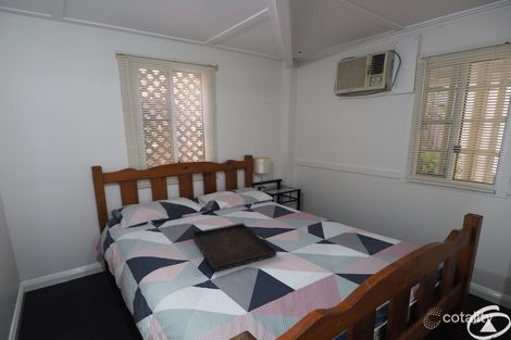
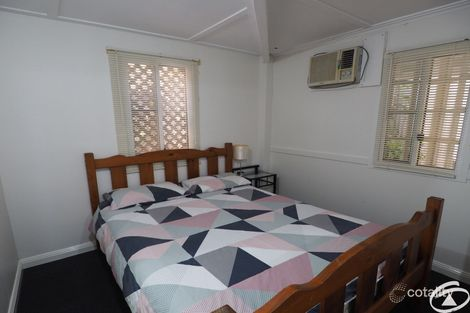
- serving tray (230, 243)
